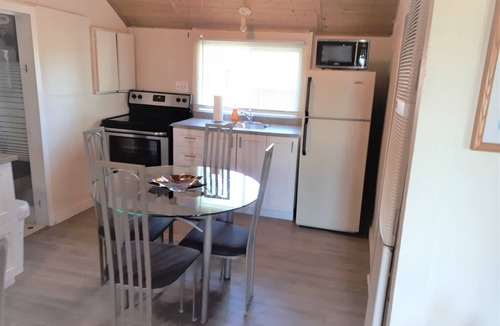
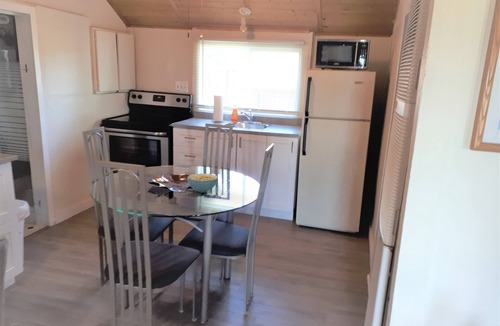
+ cereal bowl (202, 184)
